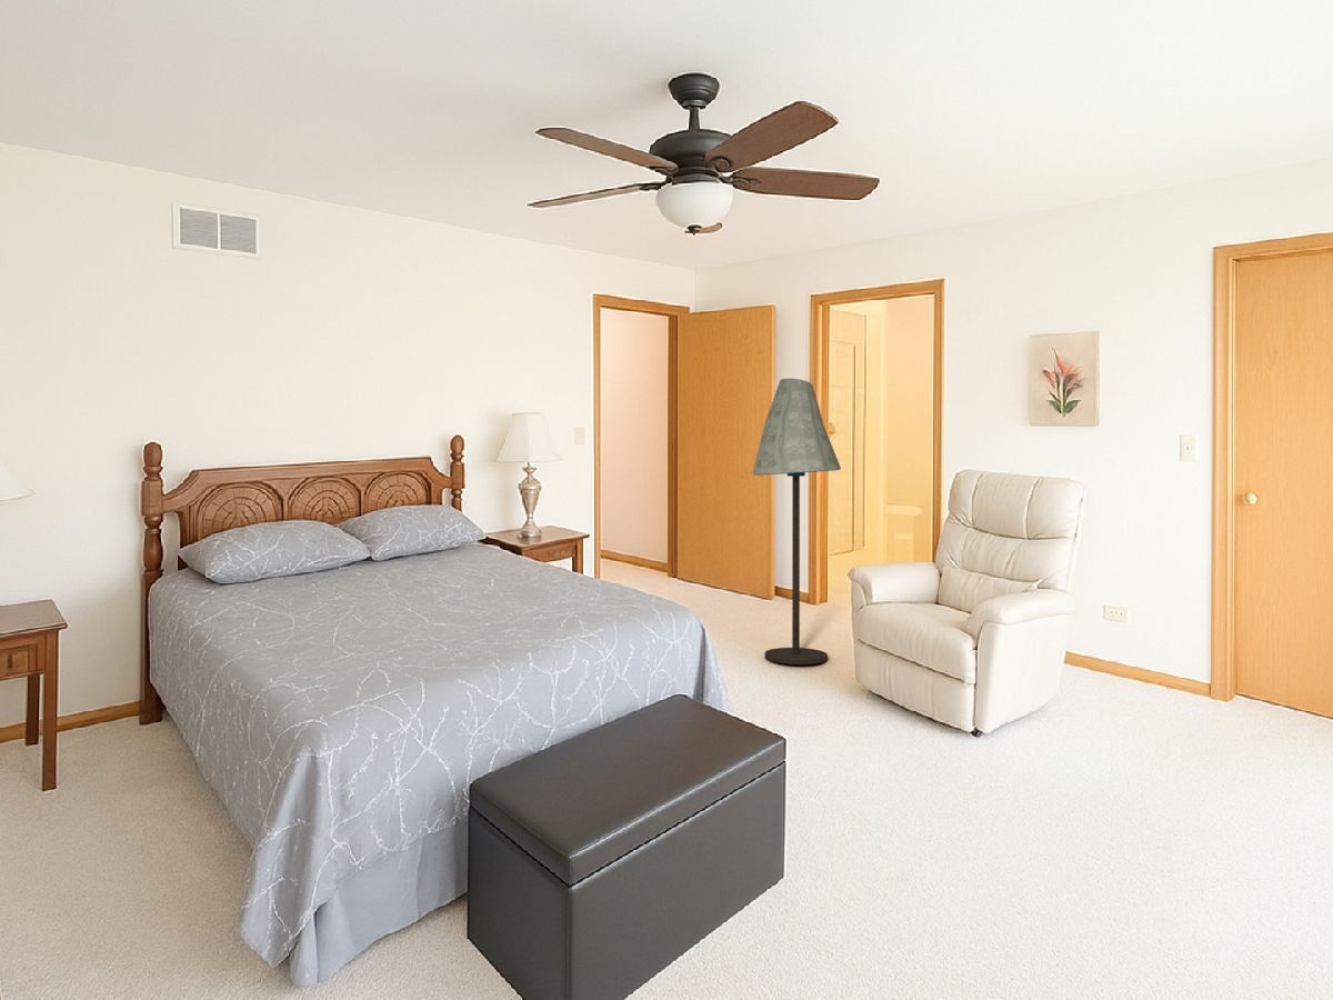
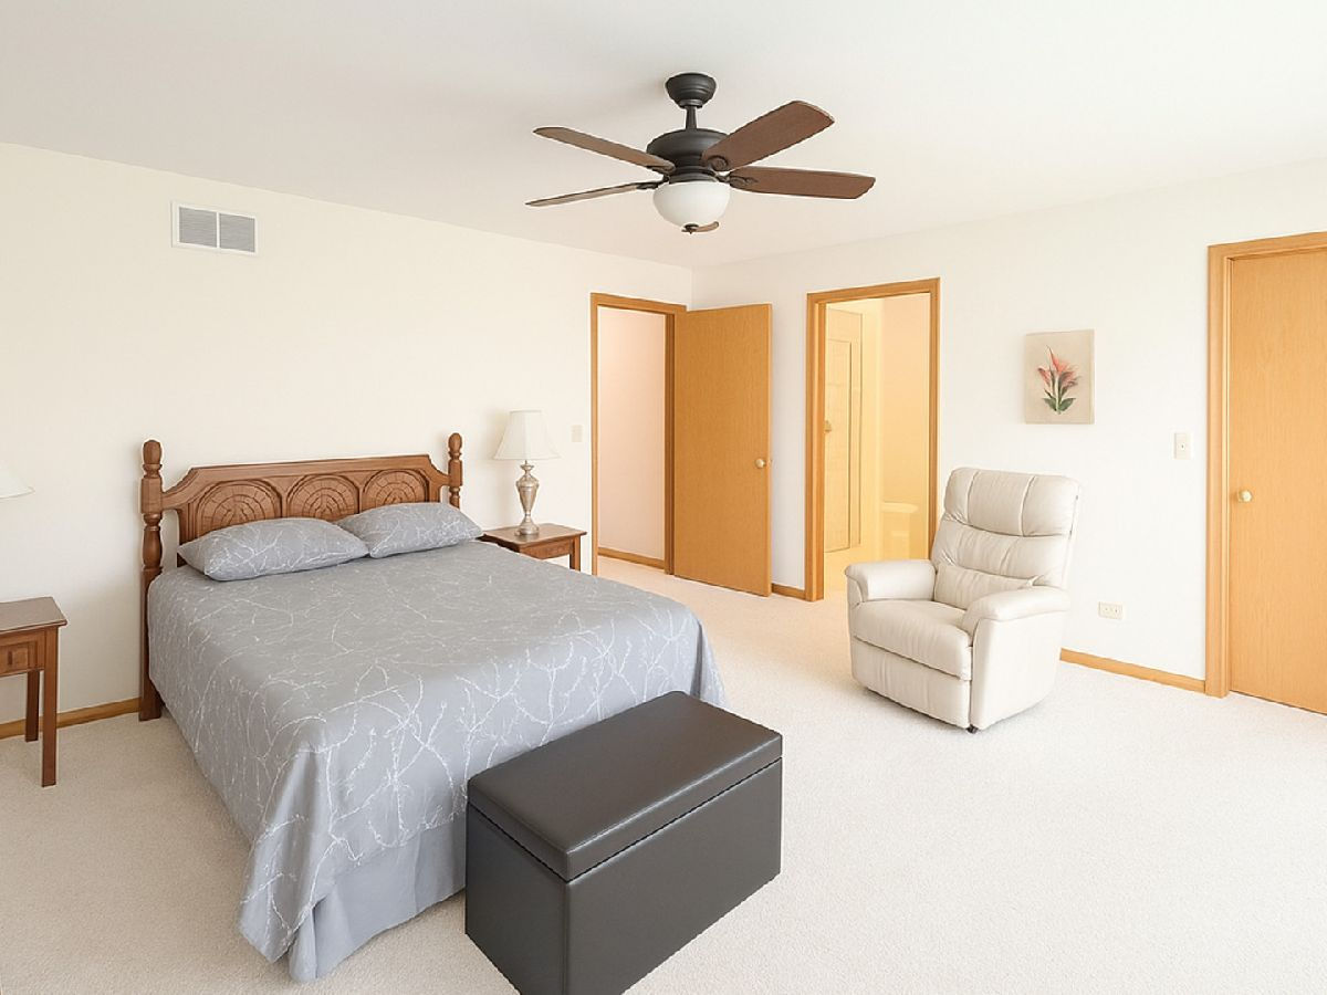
- floor lamp (795, 519)
